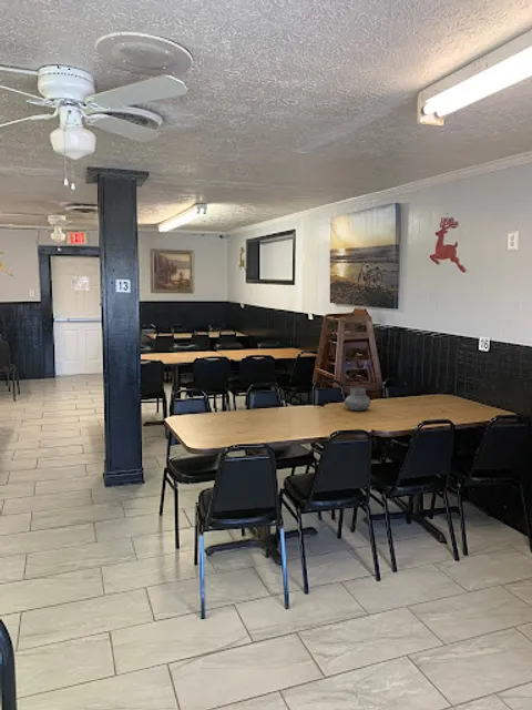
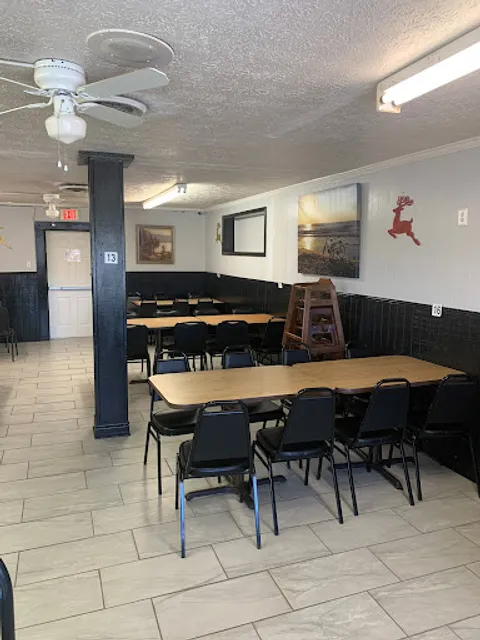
- vase (357, 398)
